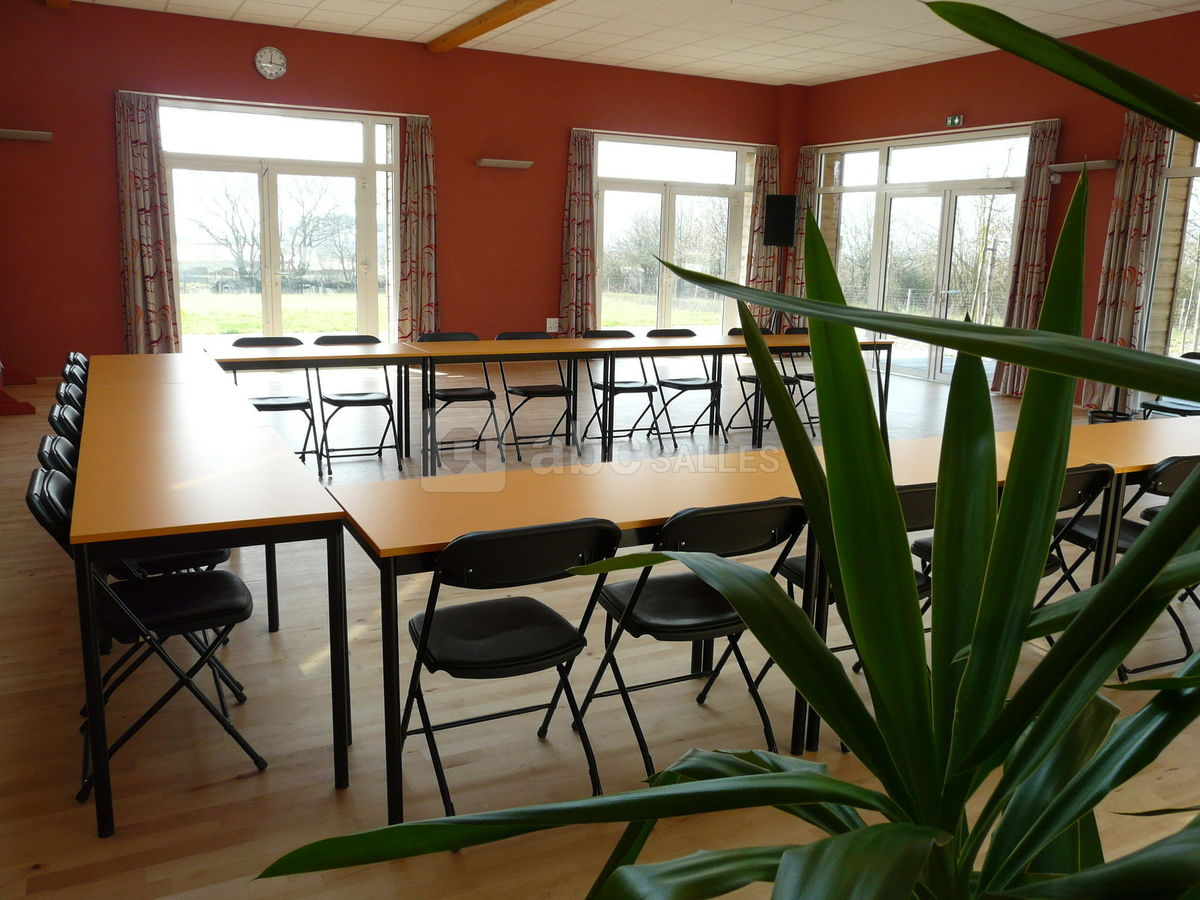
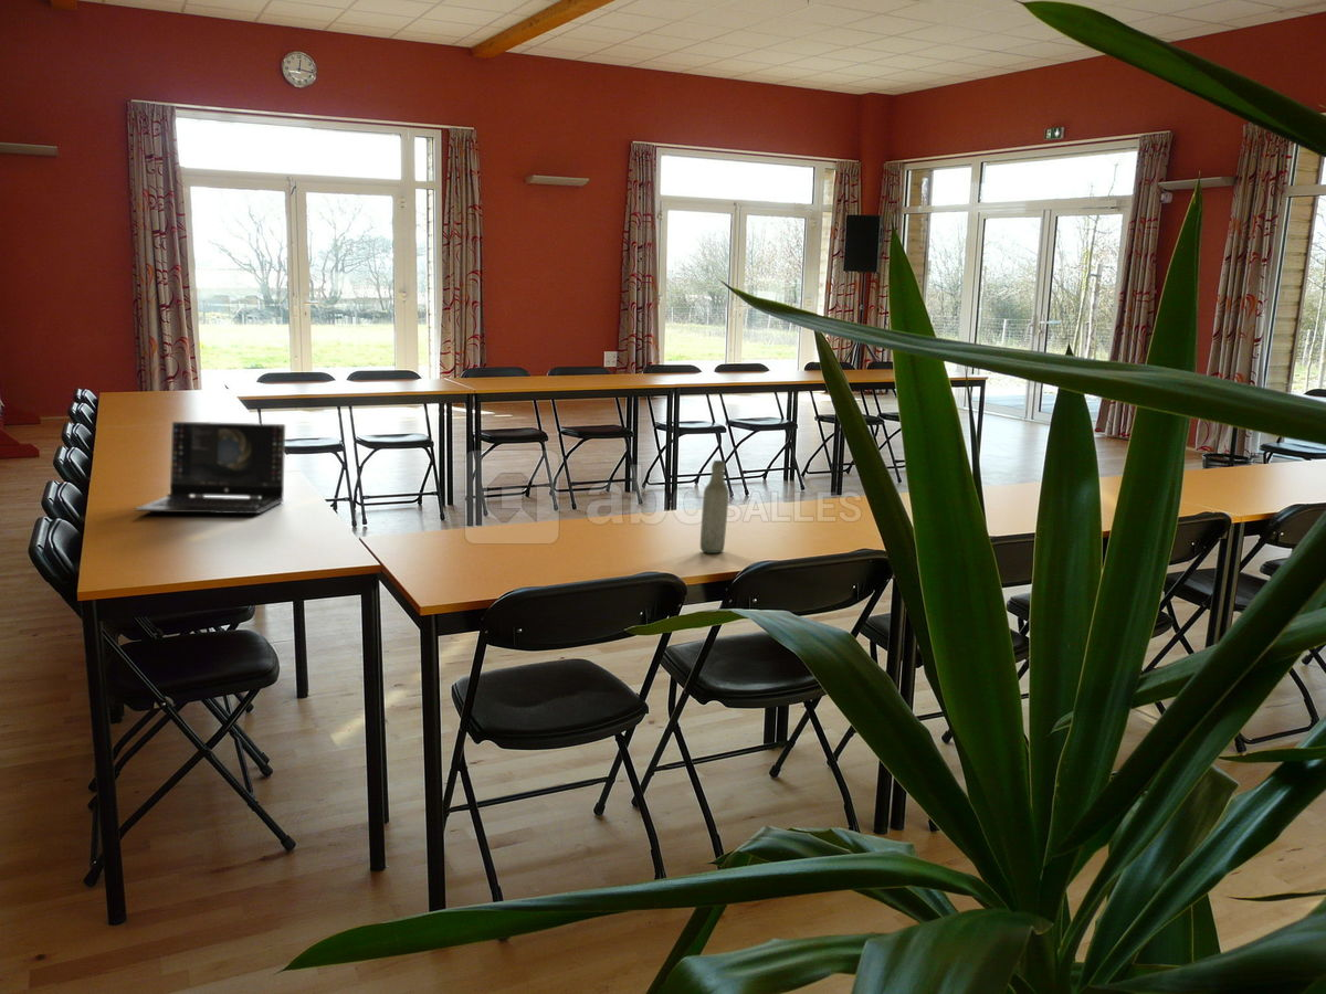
+ laptop (212, 467)
+ bottle (714, 506)
